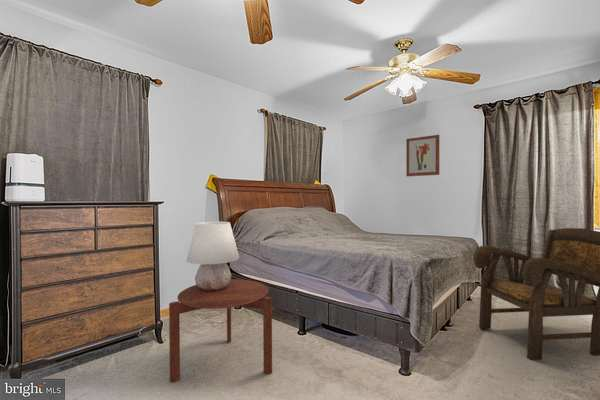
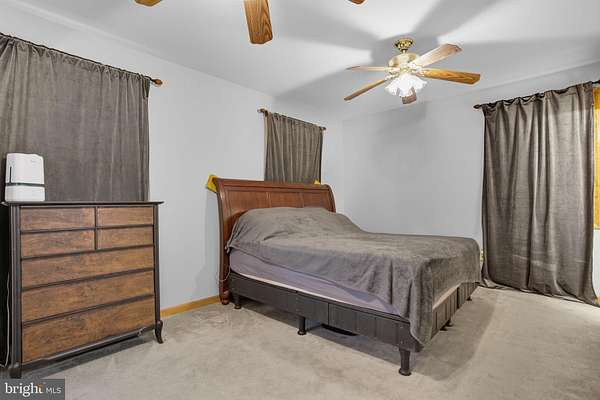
- armchair (542, 284)
- side table (227, 324)
- table lamp (213, 254)
- wall art (422, 156)
